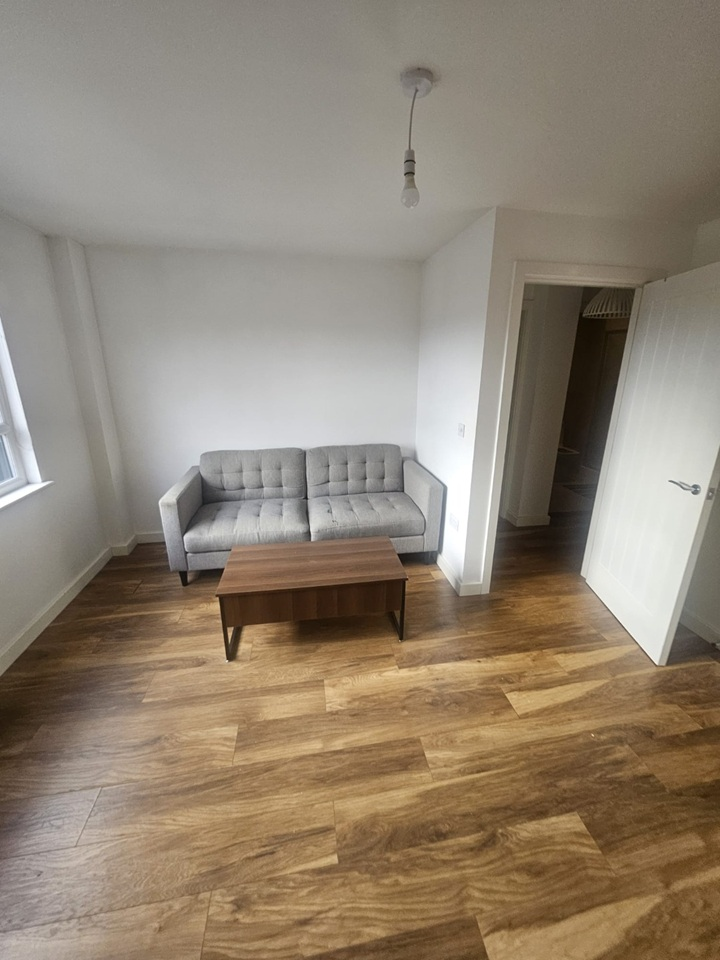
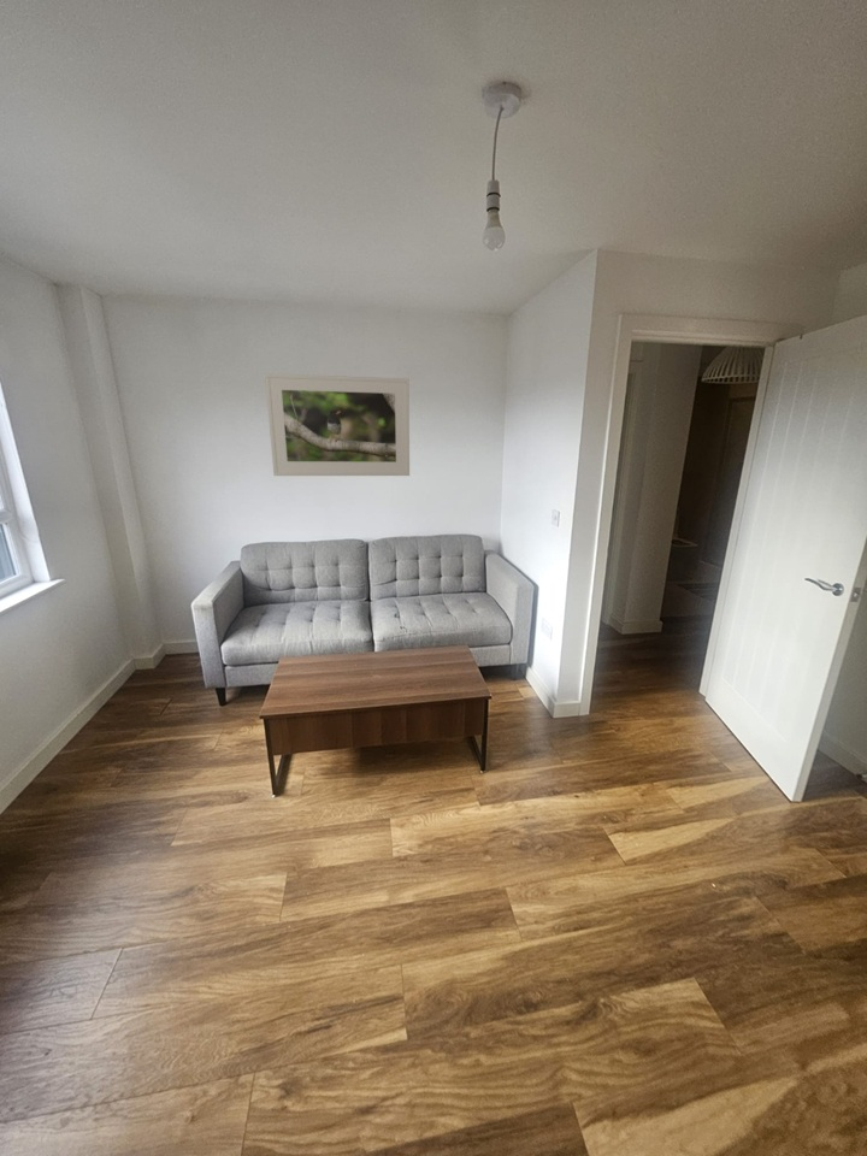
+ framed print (341, 426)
